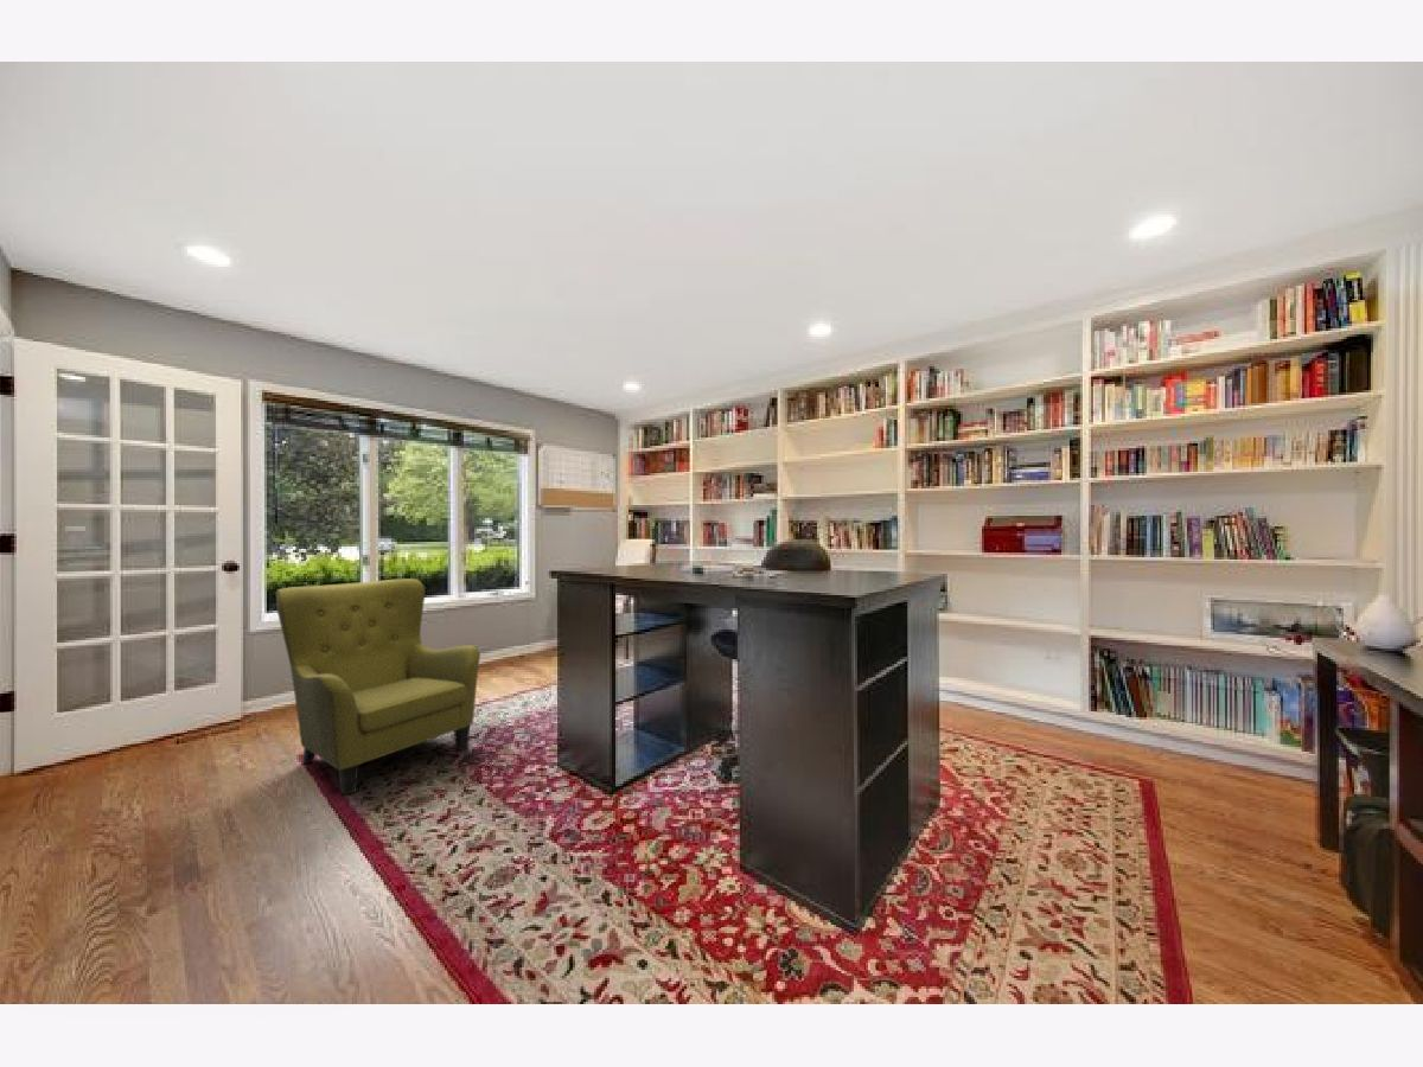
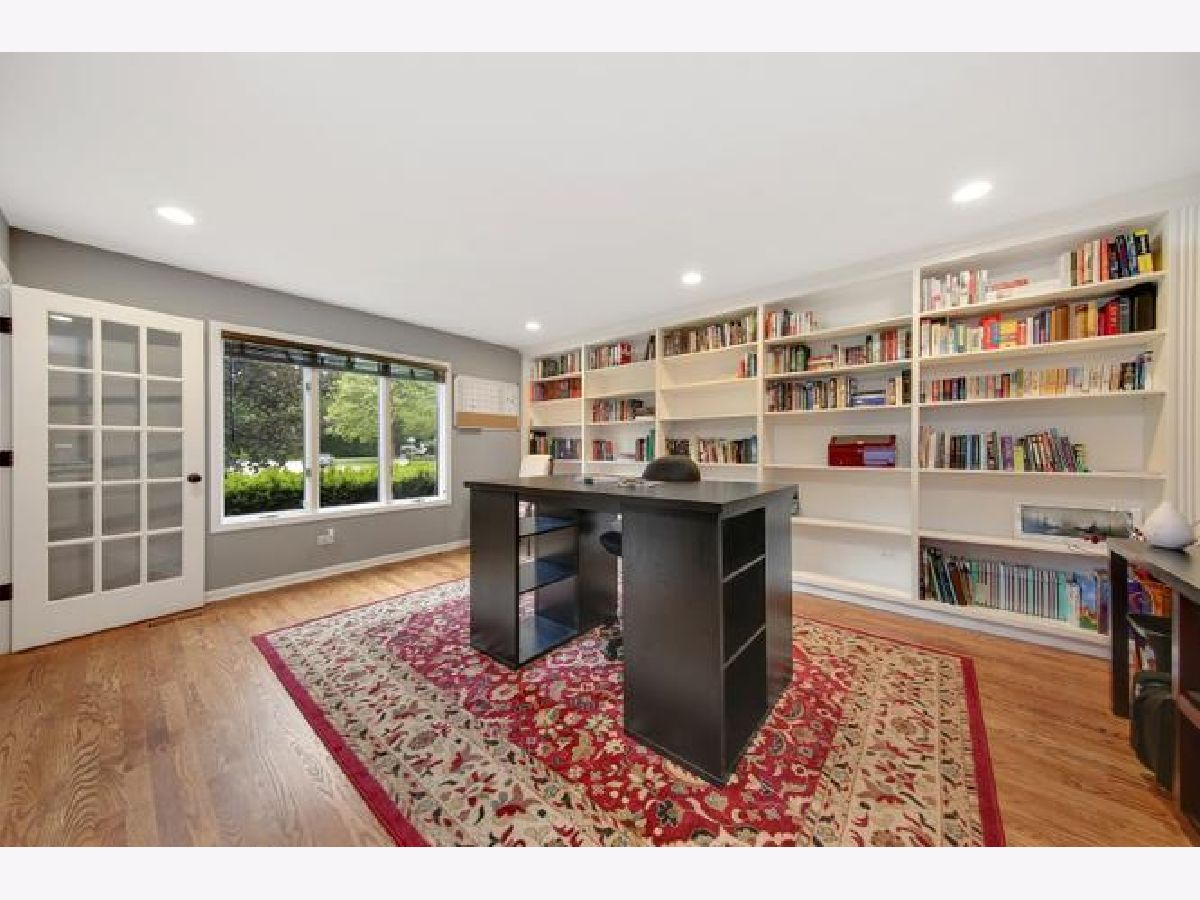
- armchair (376, 669)
